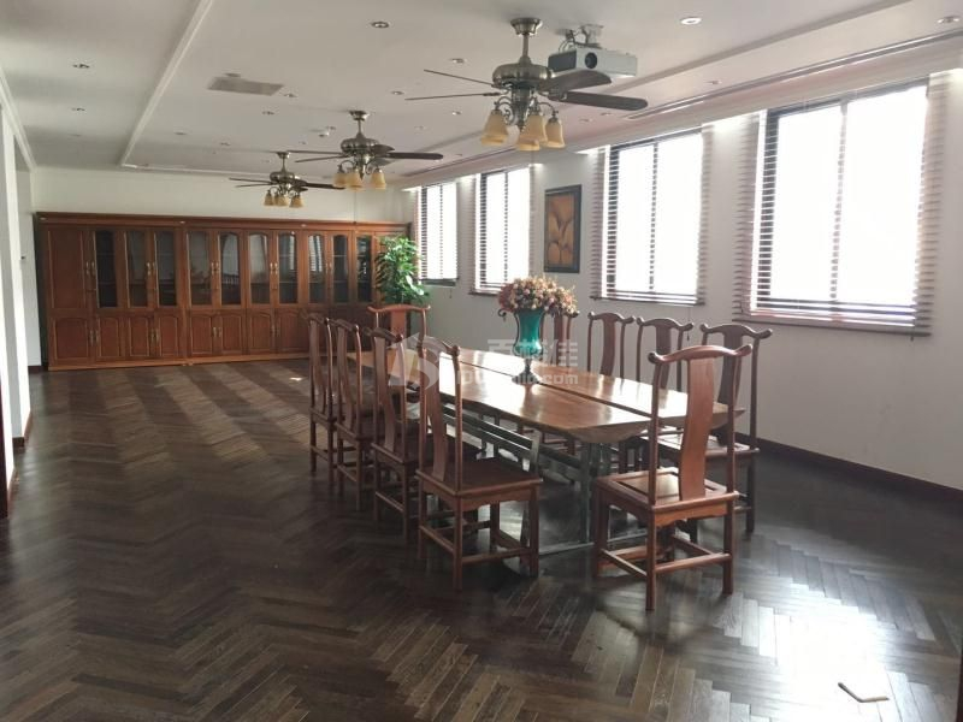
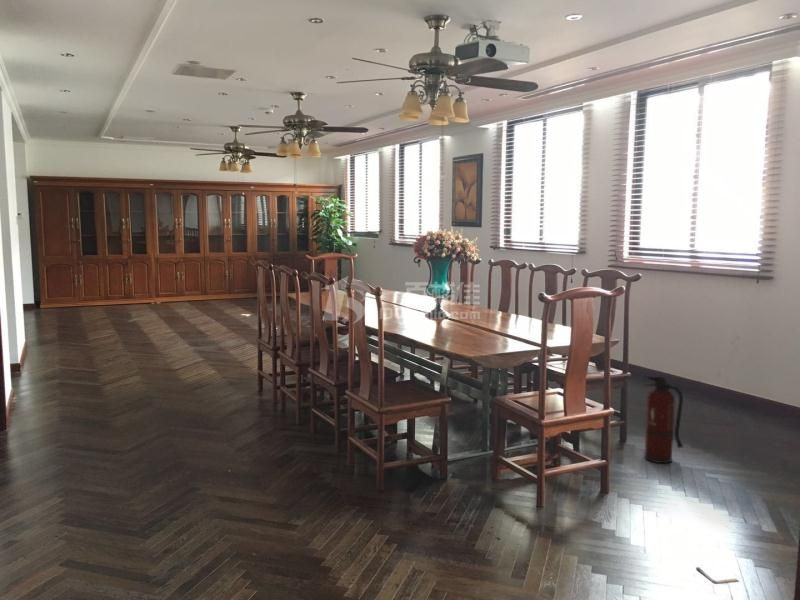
+ fire extinguisher (664, 418)
